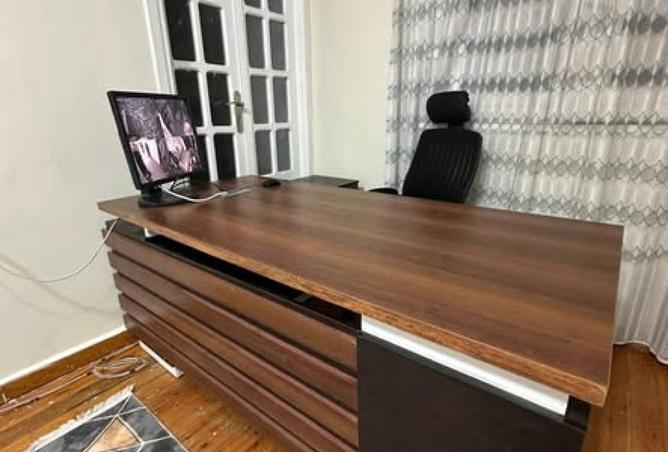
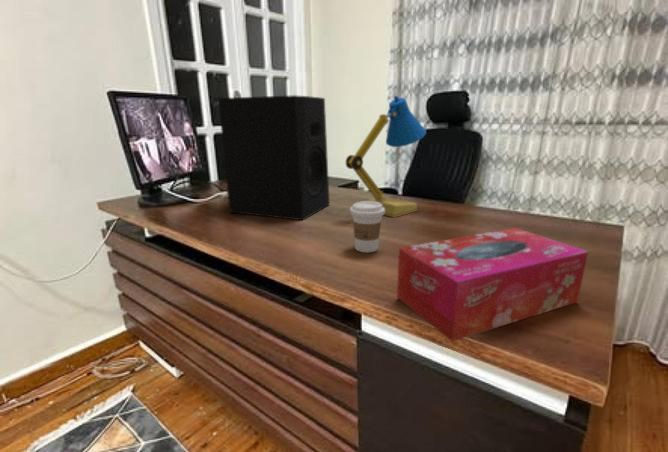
+ coffee cup (366, 226)
+ speaker (276, 155)
+ tissue box (488, 275)
+ desk lamp (388, 145)
